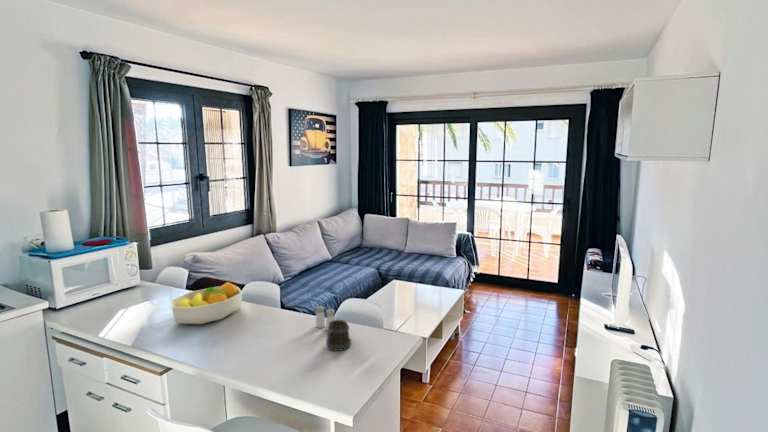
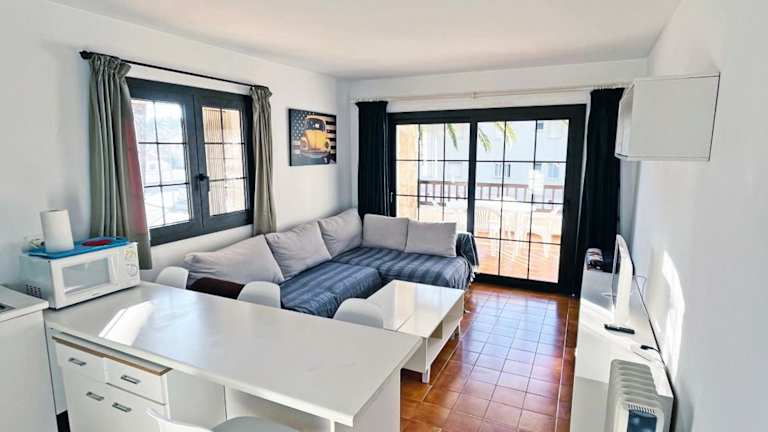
- mug (336, 336)
- salt and pepper shaker (326, 318)
- fruit bowl (207, 301)
